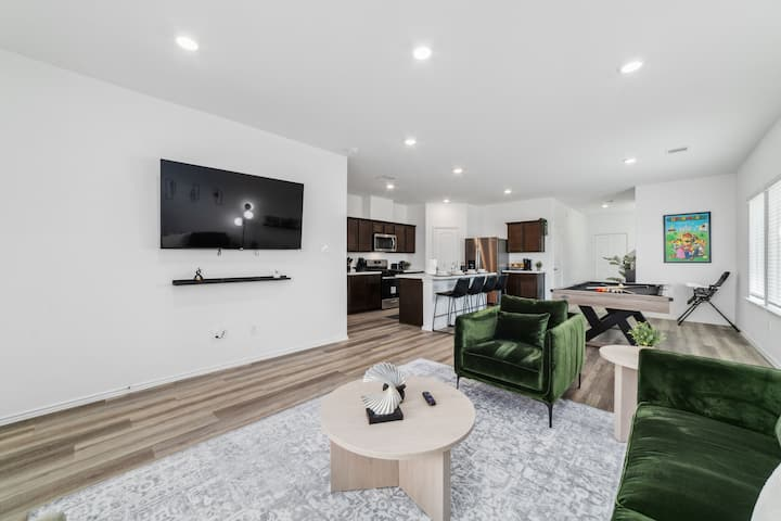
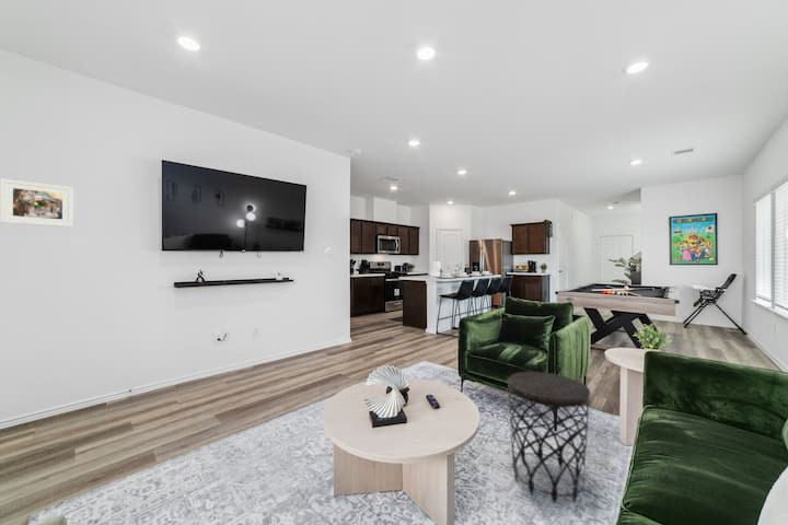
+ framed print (38, 203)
+ side table (546, 432)
